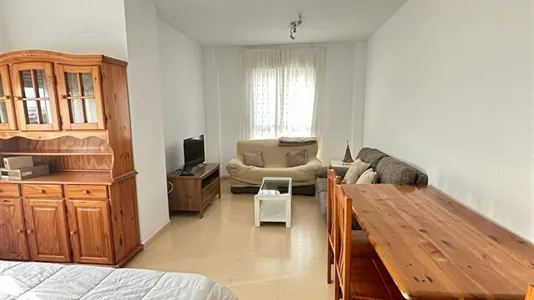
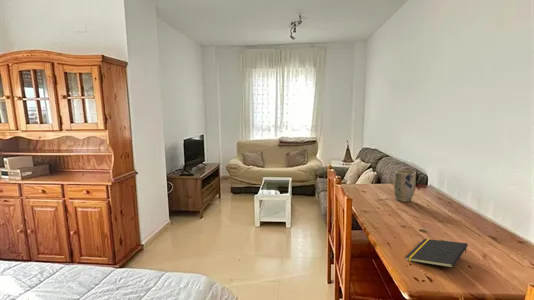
+ notepad (436, 251)
+ plant pot (404, 185)
